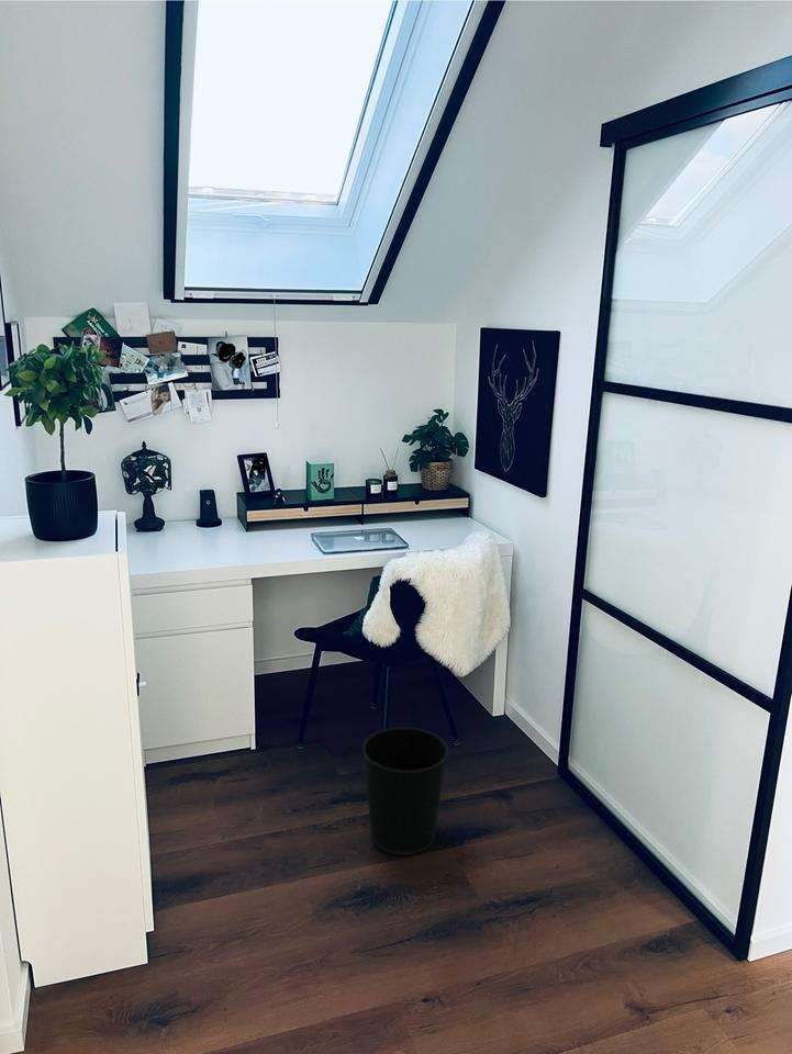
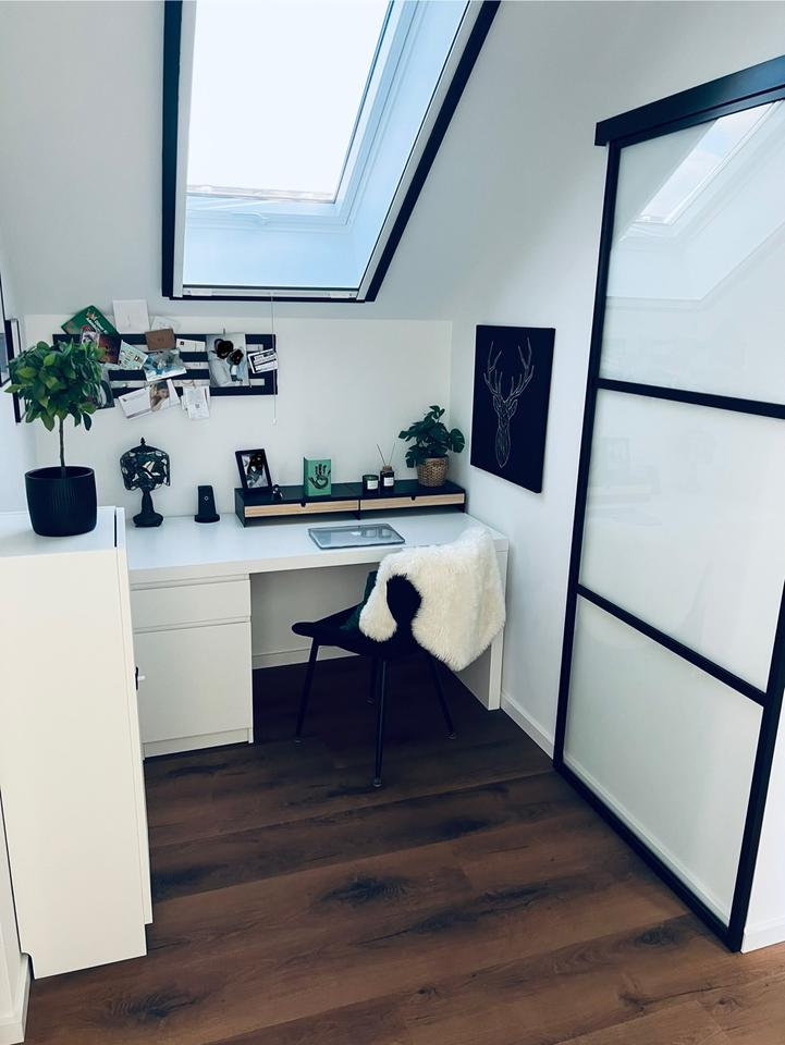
- wastebasket (403, 792)
